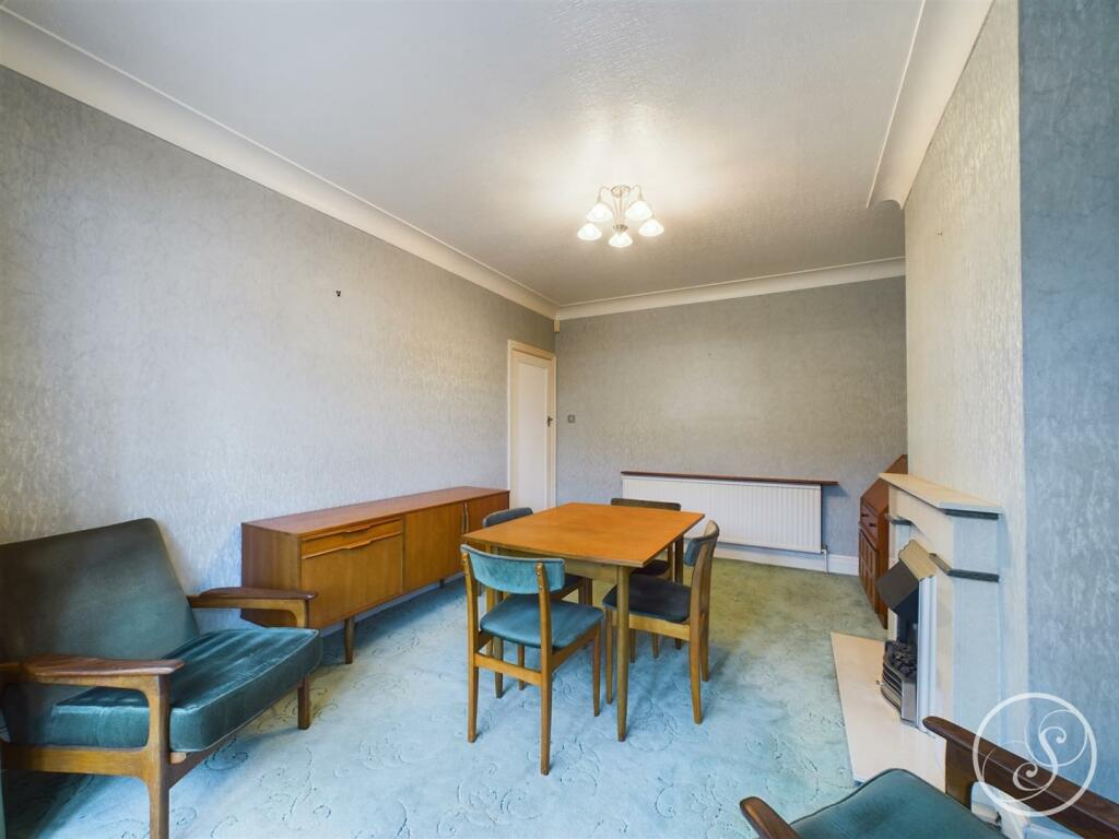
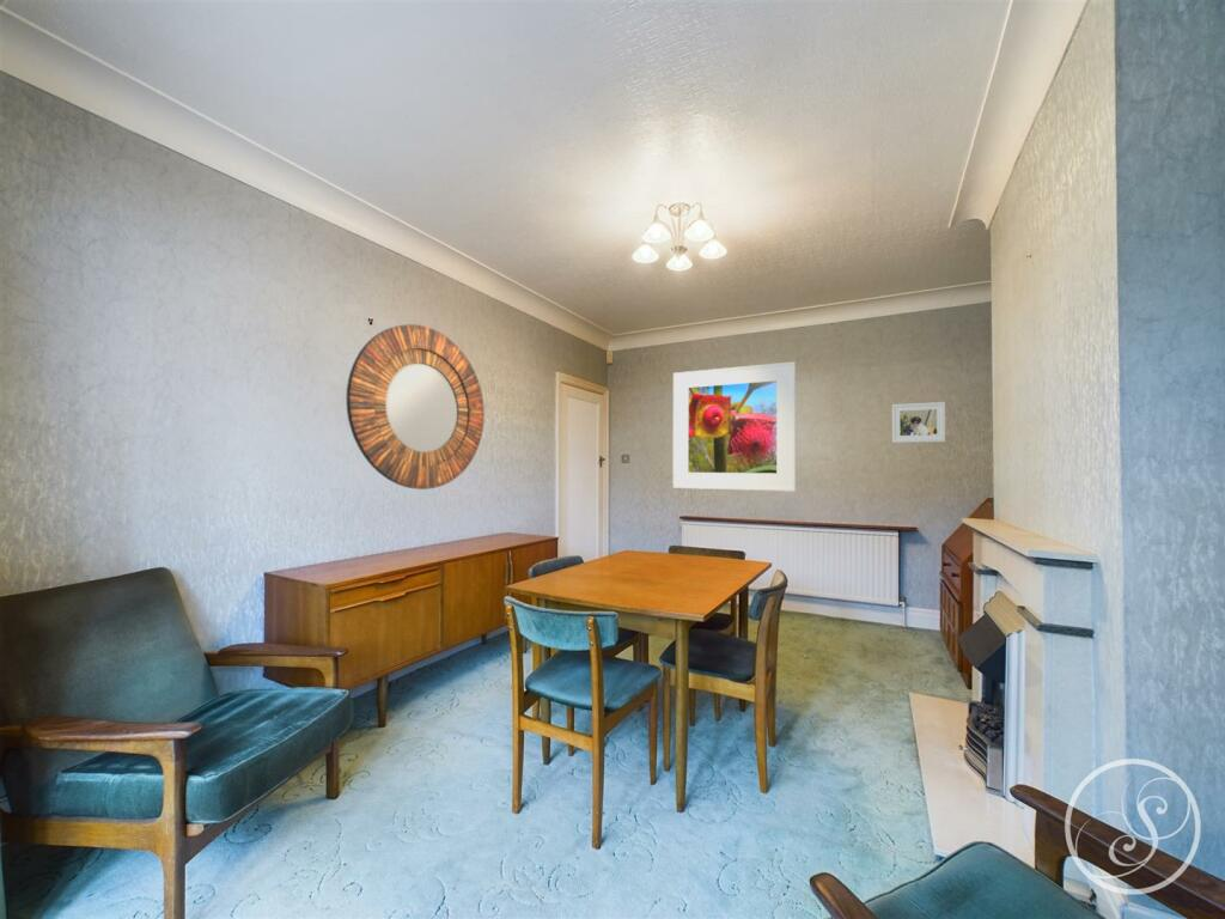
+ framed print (918, 422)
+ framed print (730, 428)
+ home mirror (425, 407)
